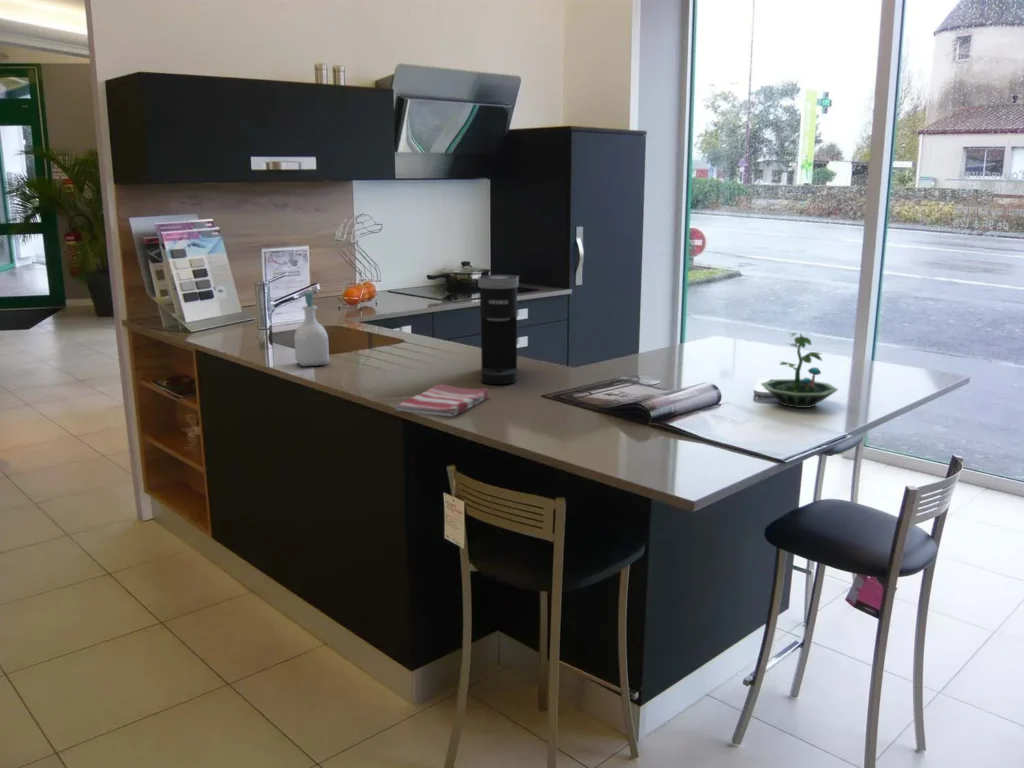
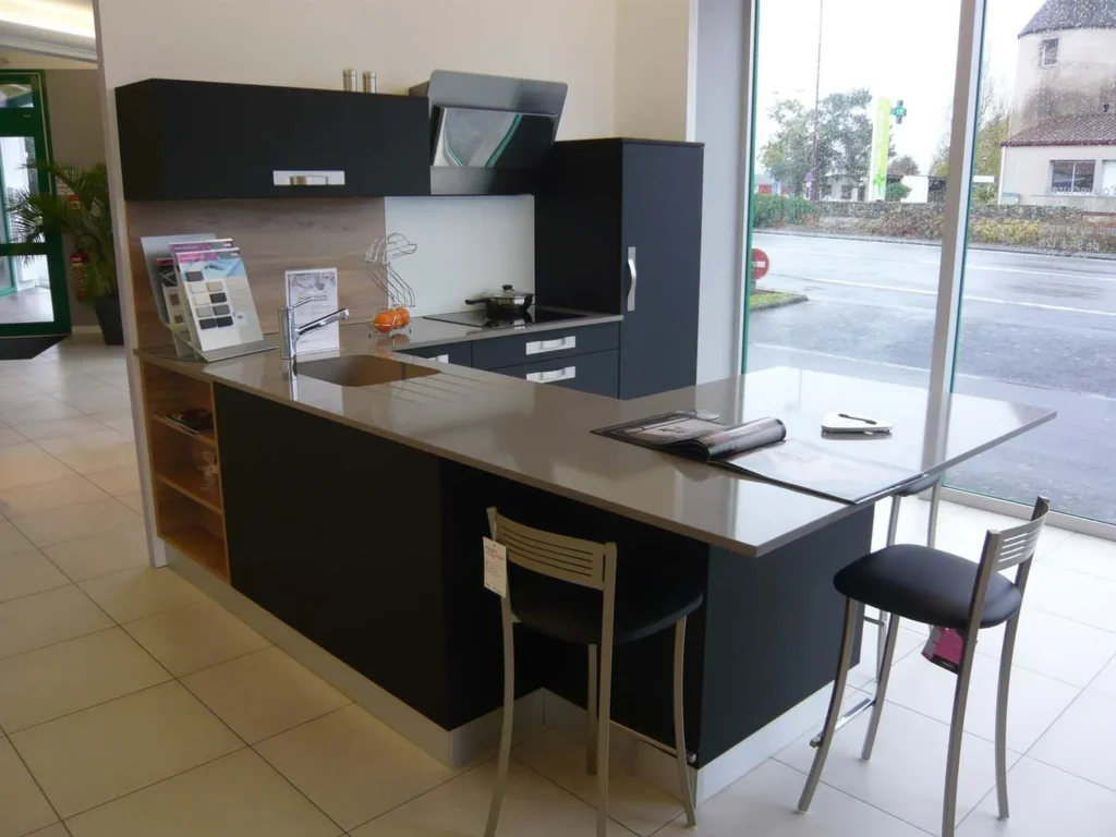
- dish towel (443, 399)
- soap bottle (310, 328)
- coffee maker (499, 325)
- terrarium (802, 347)
